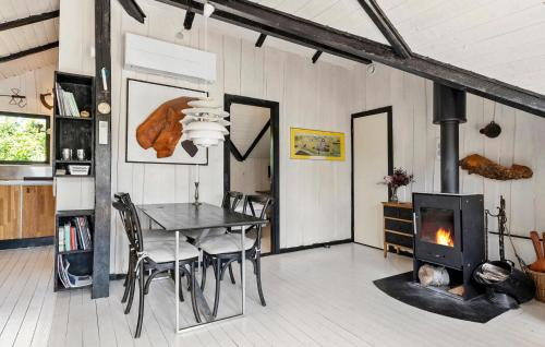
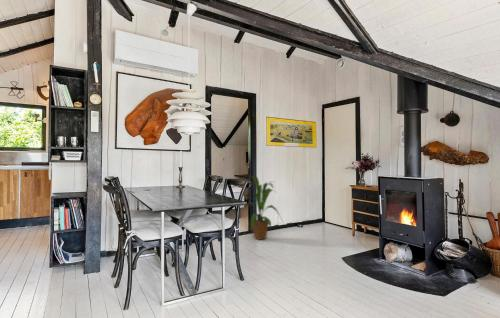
+ house plant (264, 205)
